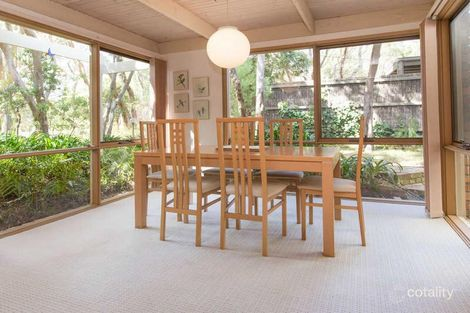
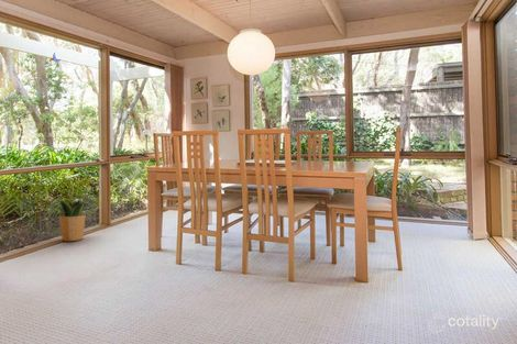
+ potted plant (74, 219)
